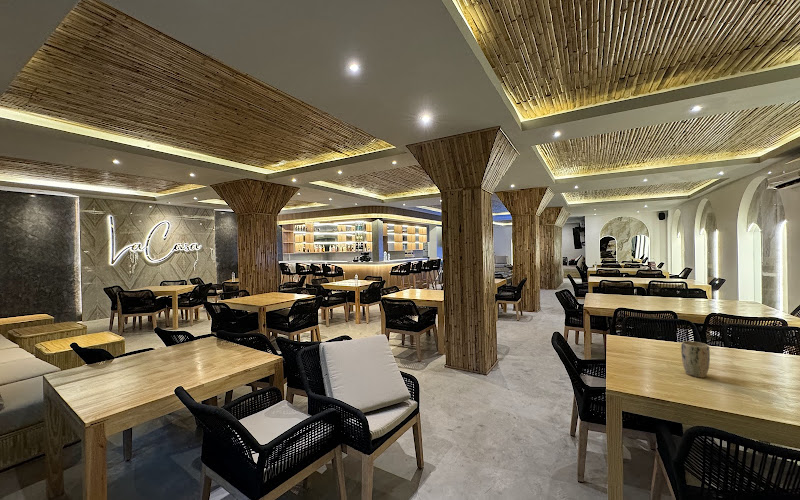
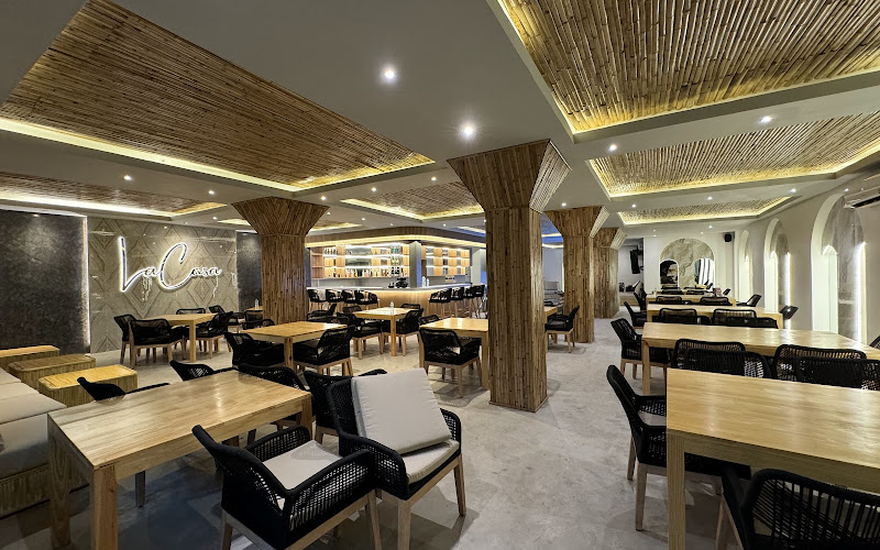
- plant pot (695, 359)
